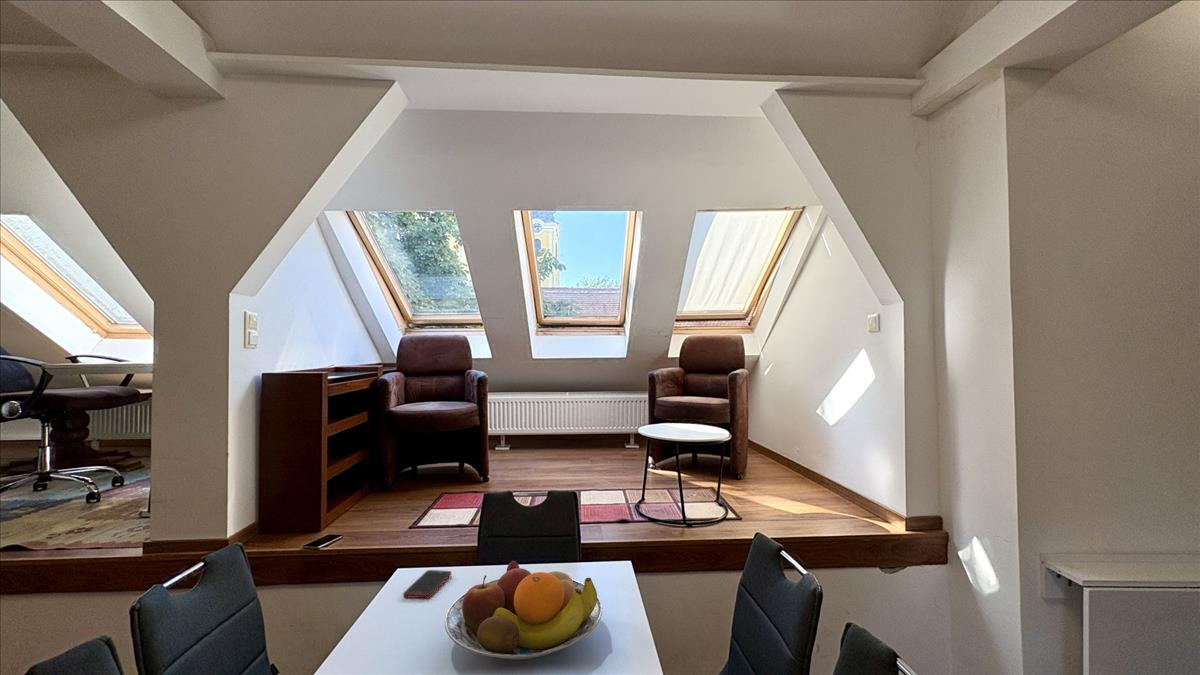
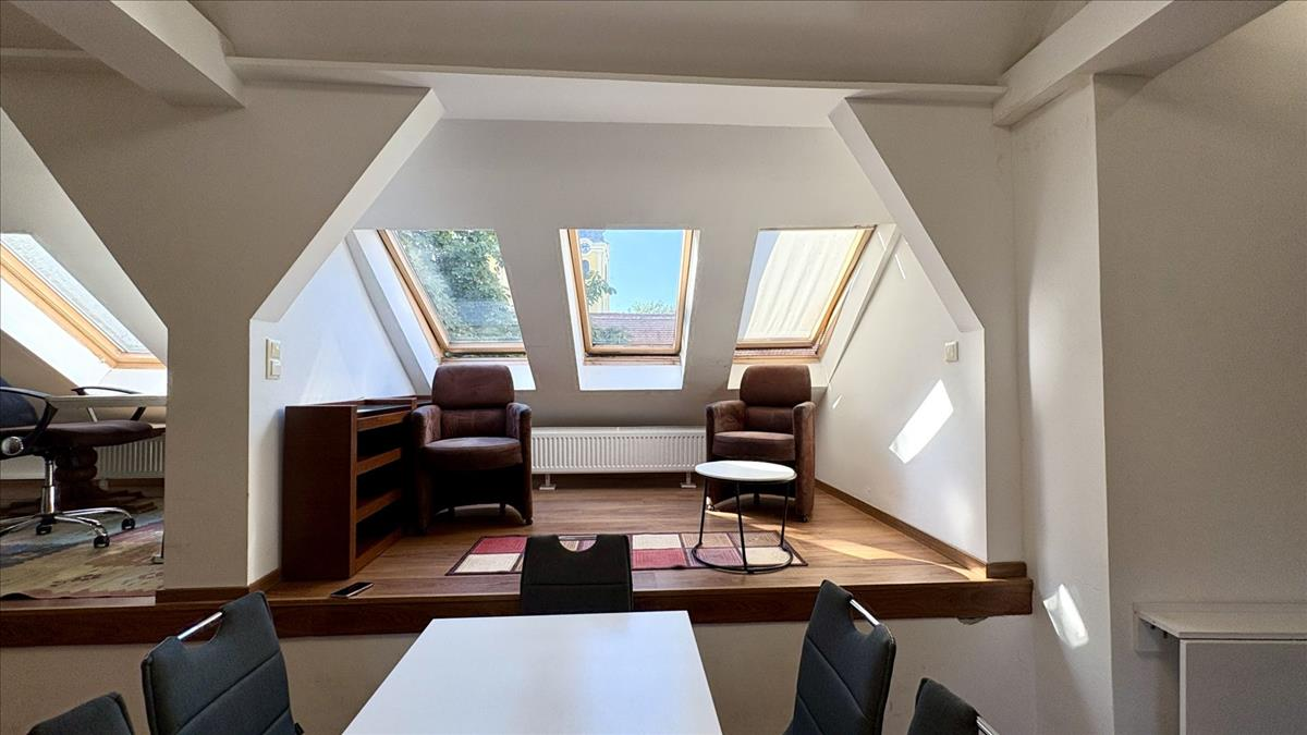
- fruit bowl (525, 602)
- cell phone (428, 583)
